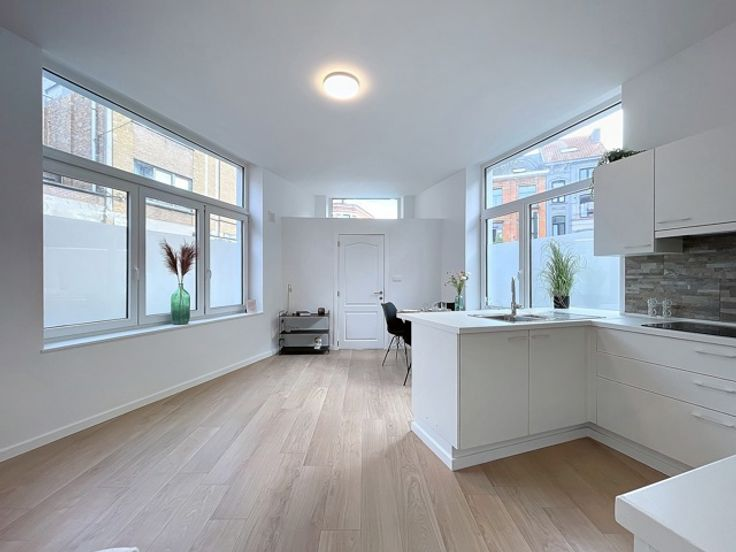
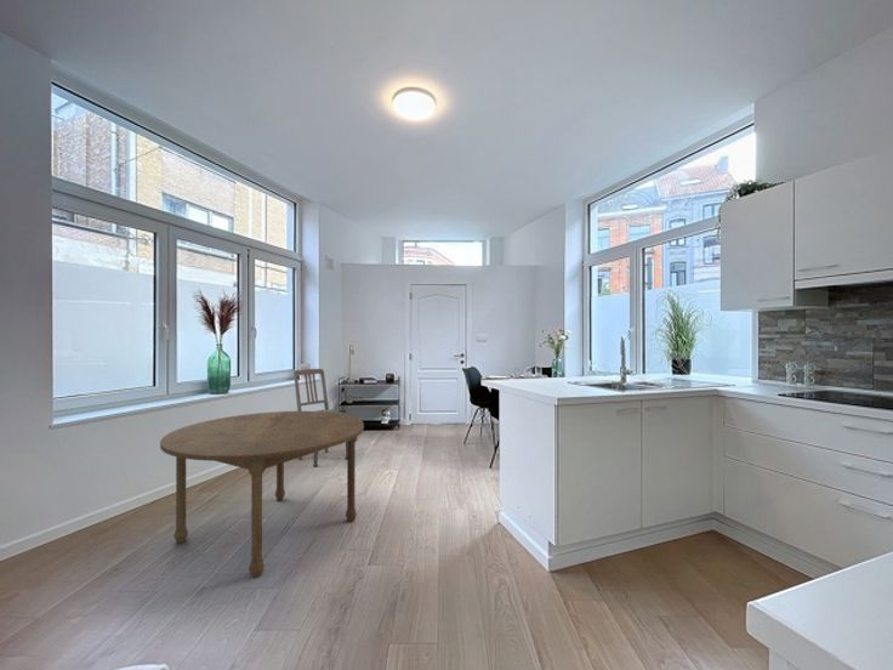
+ dining chair (322, 410)
+ dining table (277, 478)
